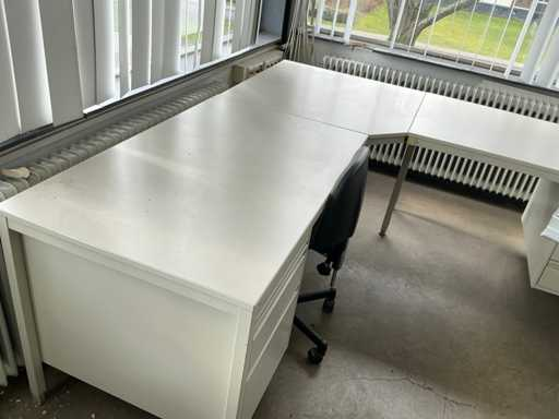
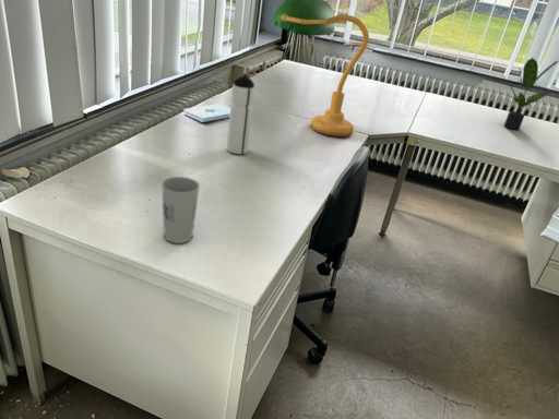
+ desk lamp (342, 75)
+ notepad (211, 112)
+ cup (179, 211)
+ water bottle (240, 113)
+ potted plant (527, 92)
